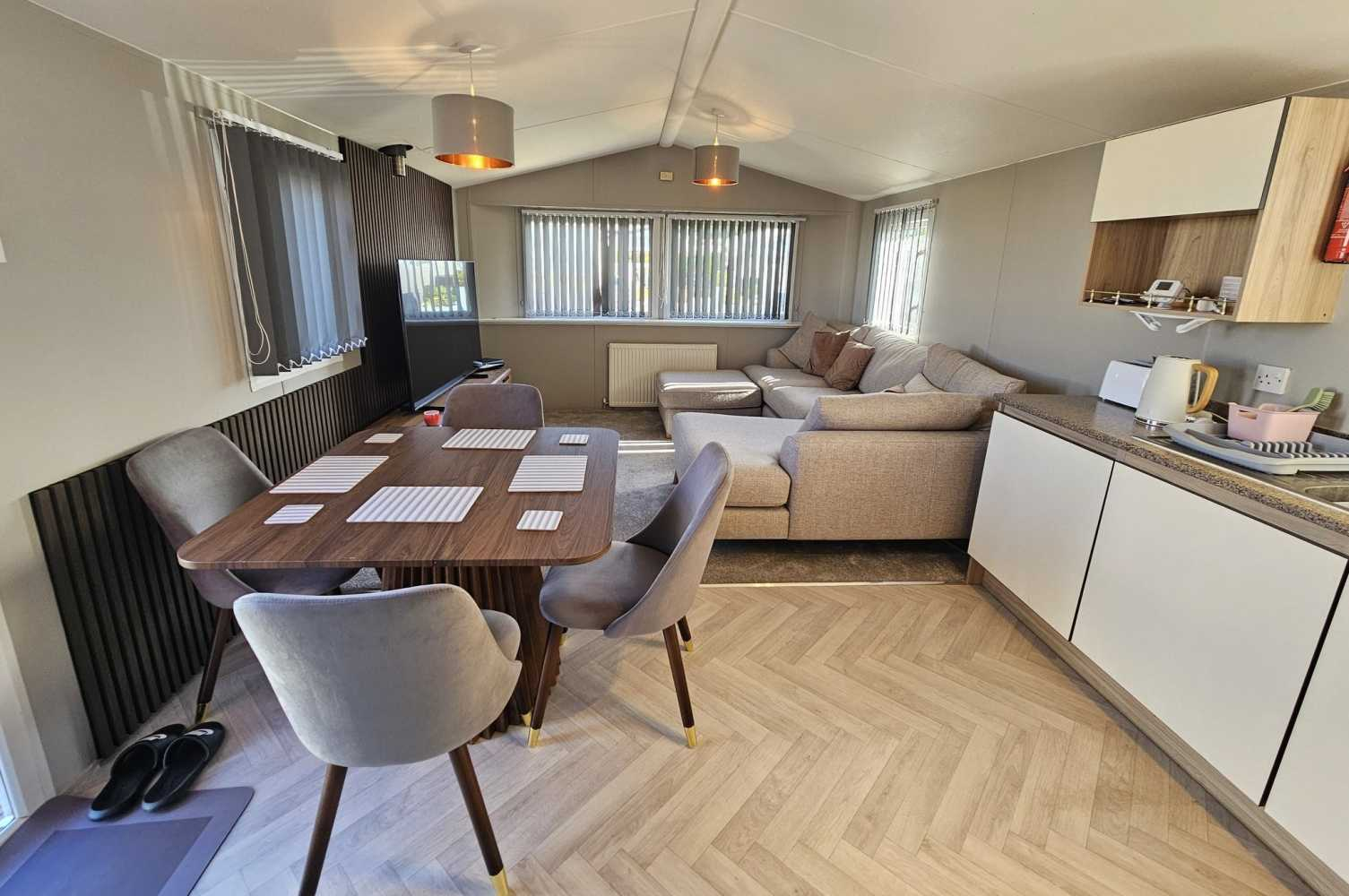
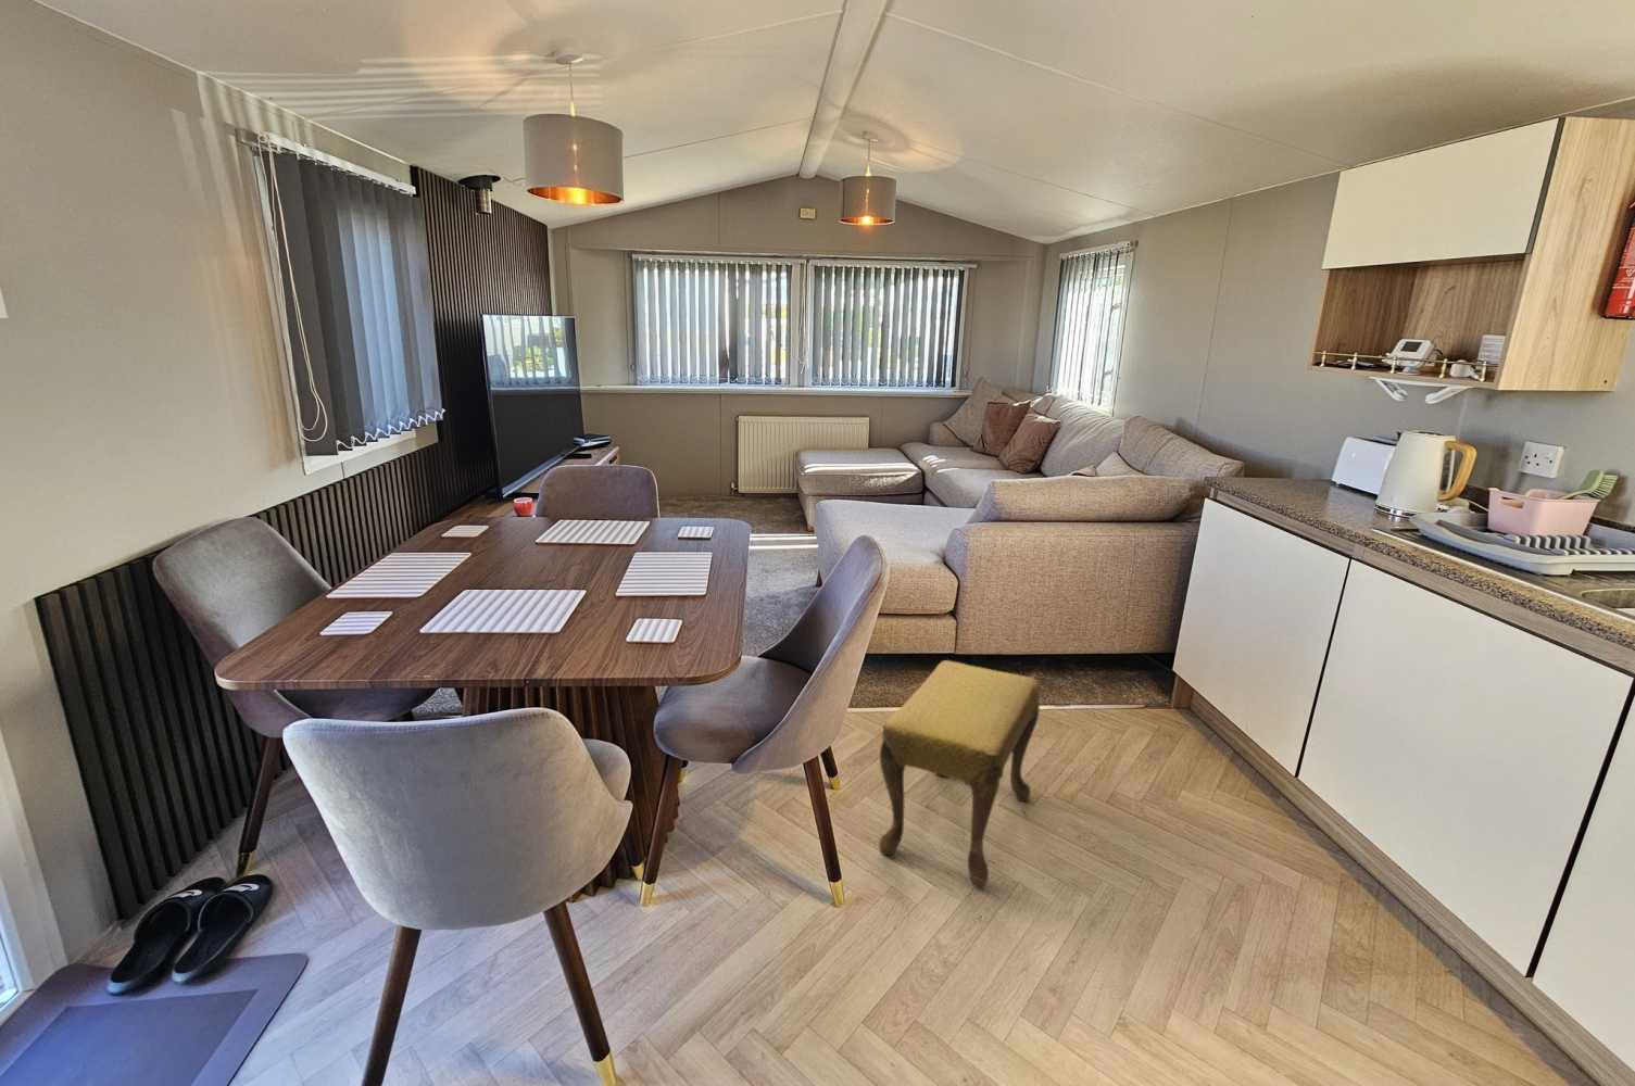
+ footstool (961, 759)
